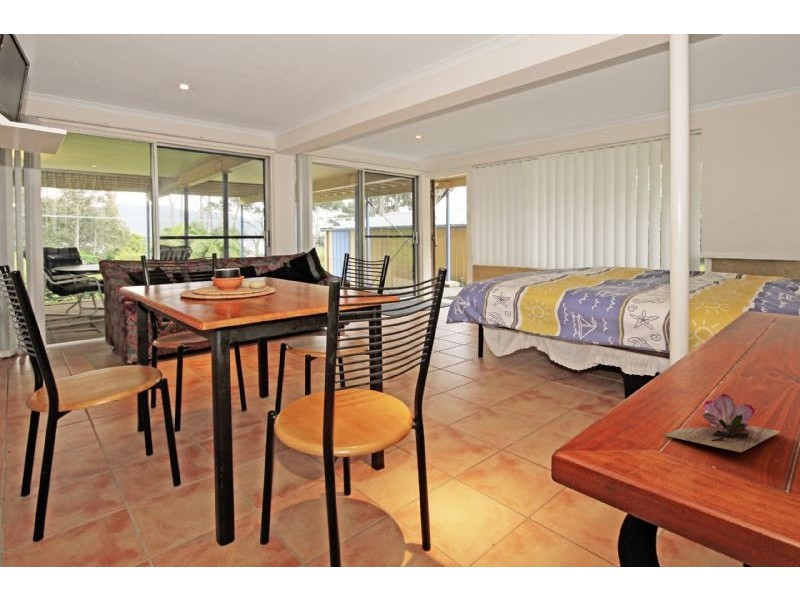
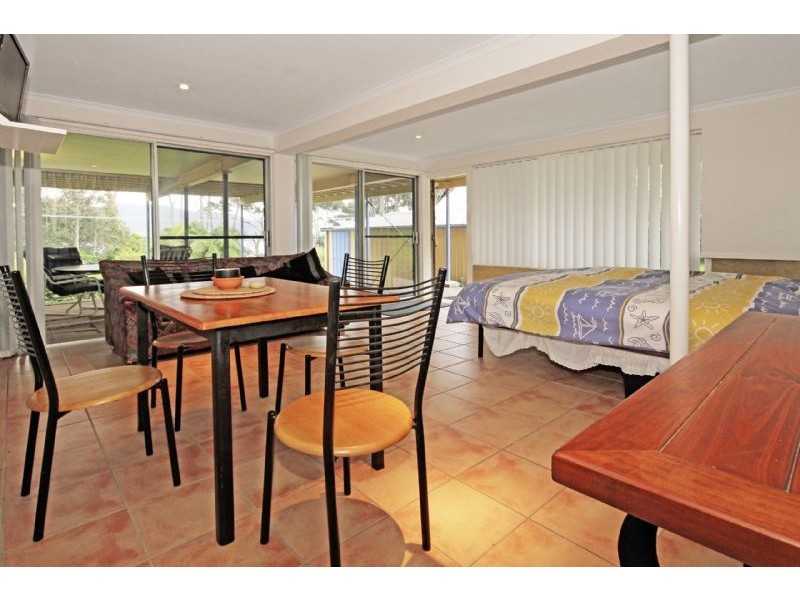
- flower (721, 415)
